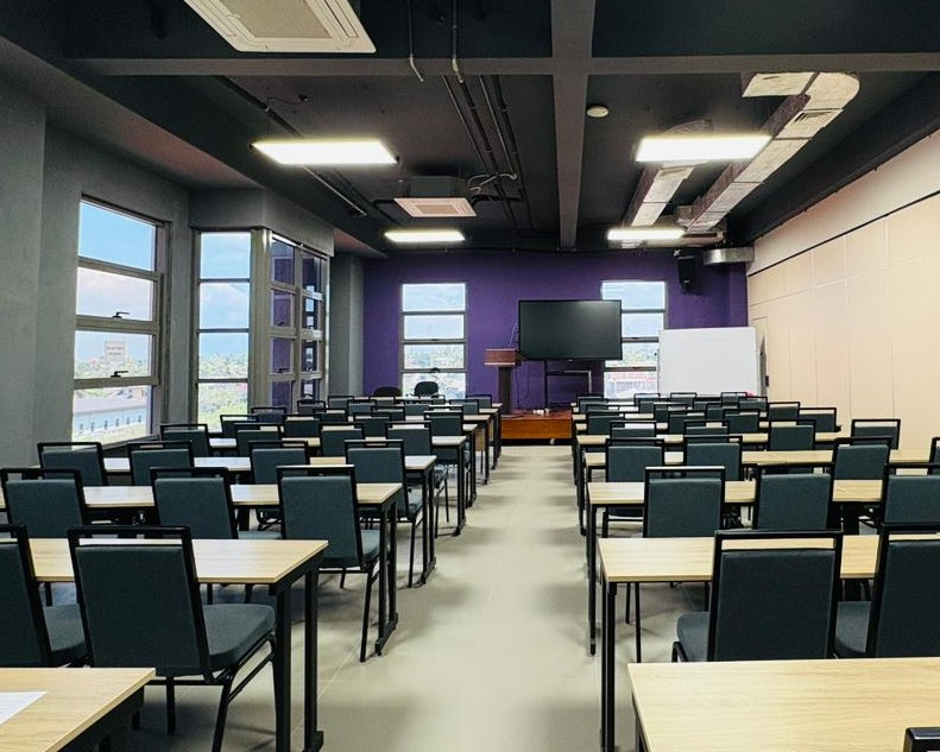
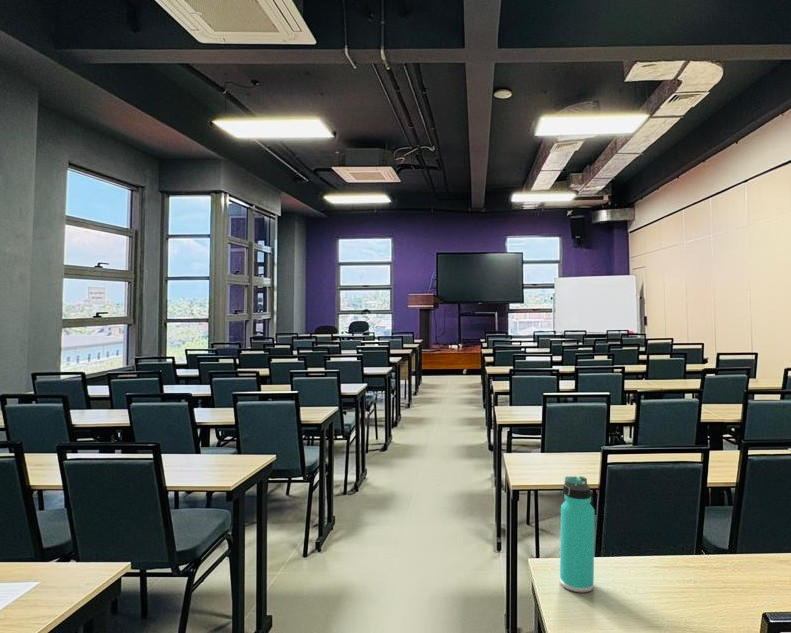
+ thermos bottle (577, 530)
